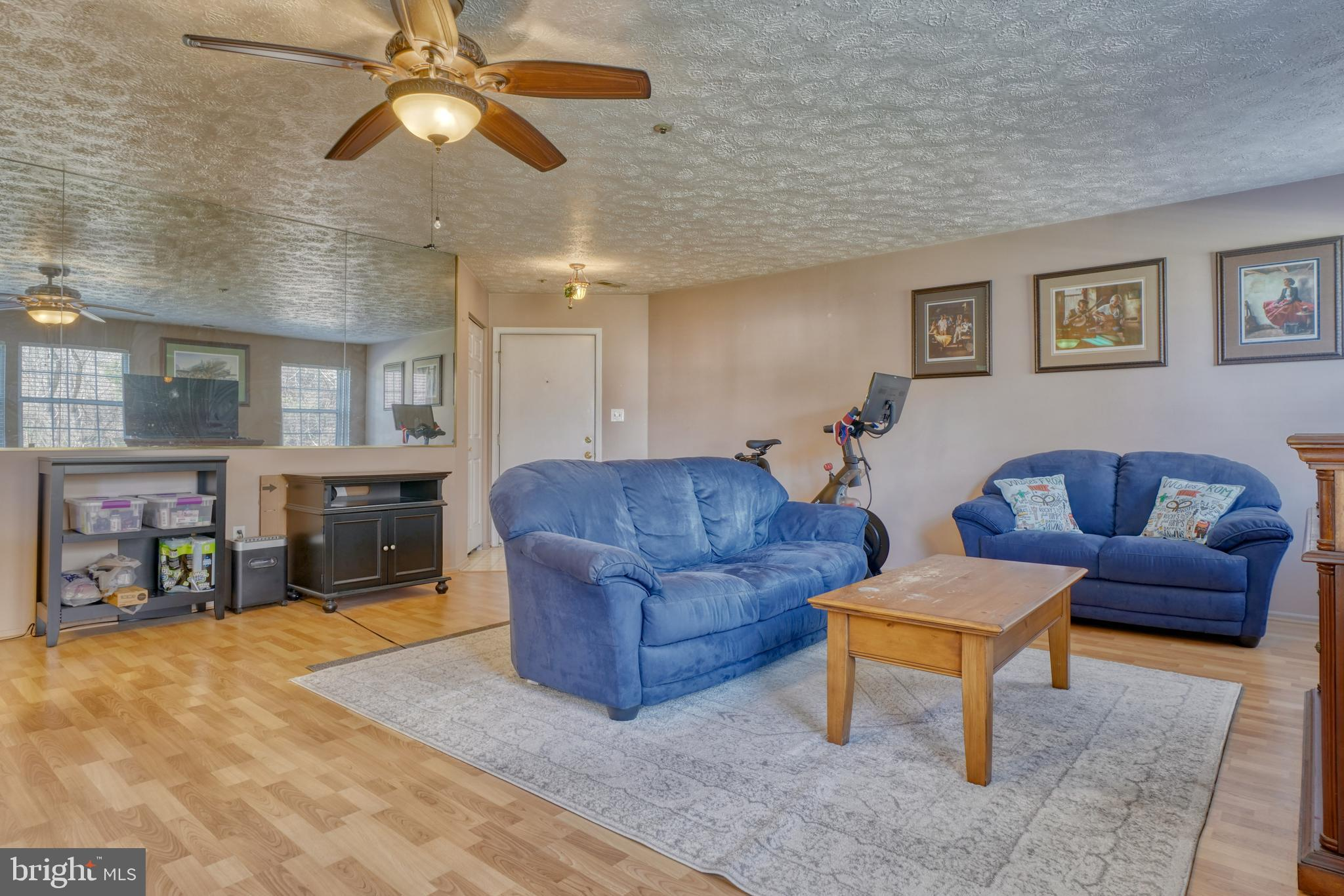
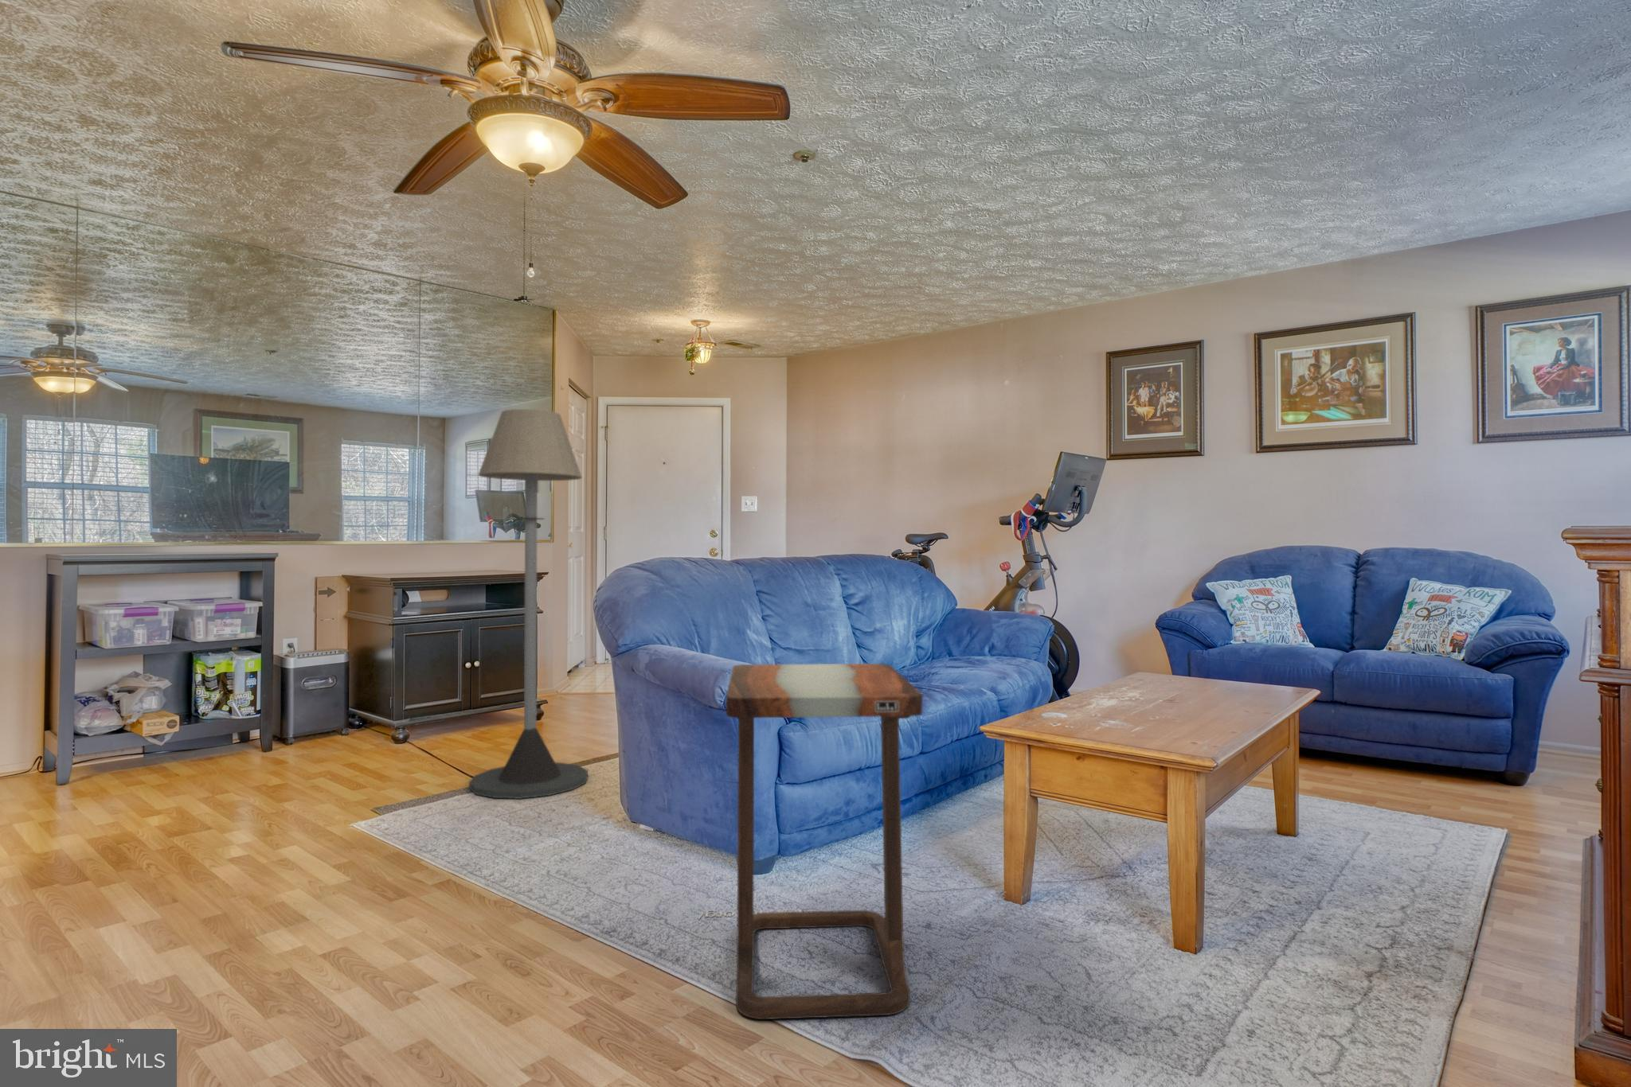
+ side table (754, 816)
+ floor lamp (530, 598)
